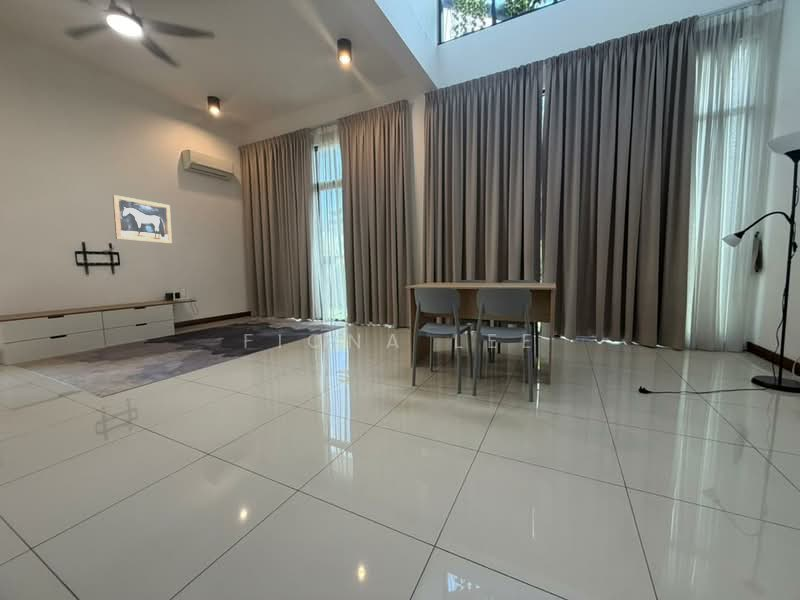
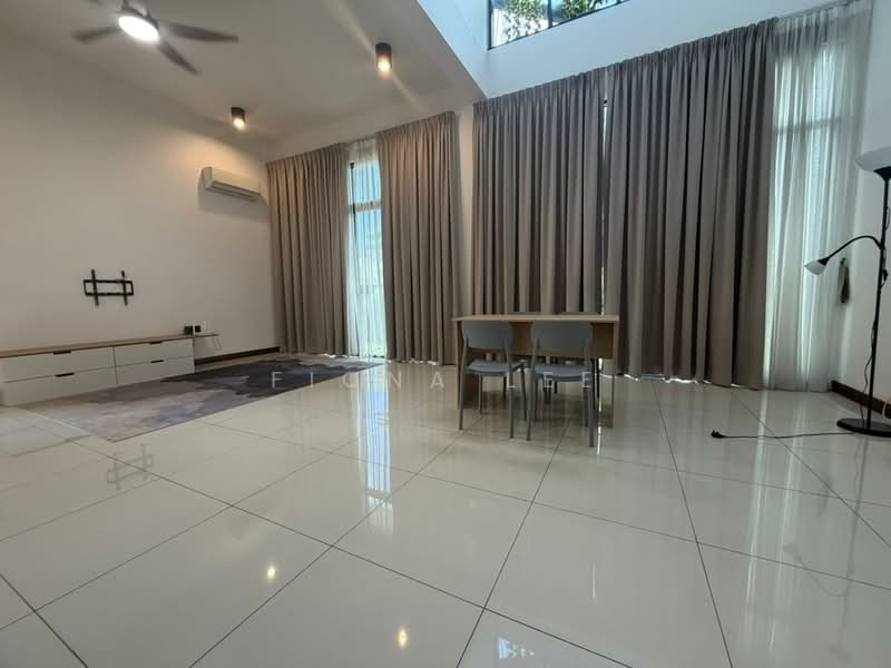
- wall art (144, 221)
